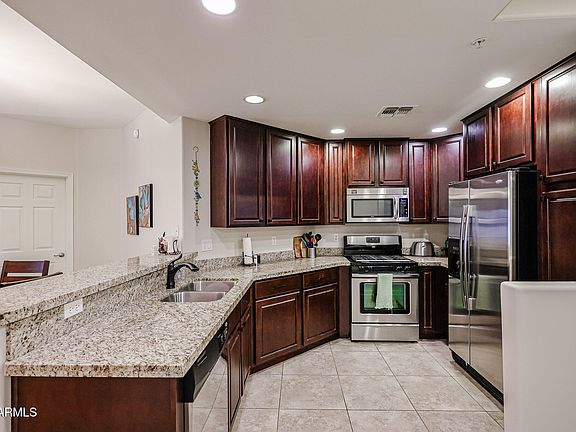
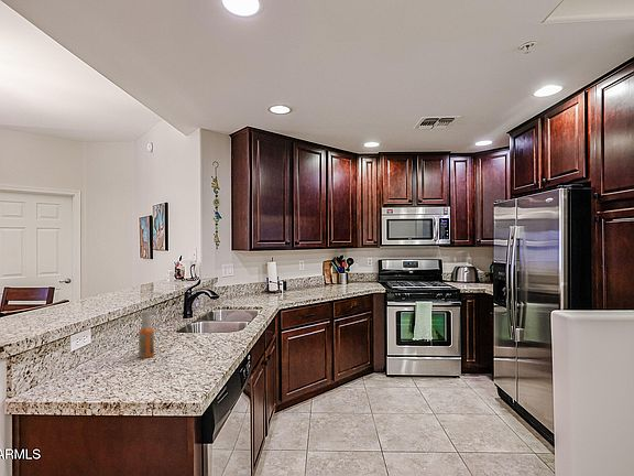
+ spray bottle (147, 333)
